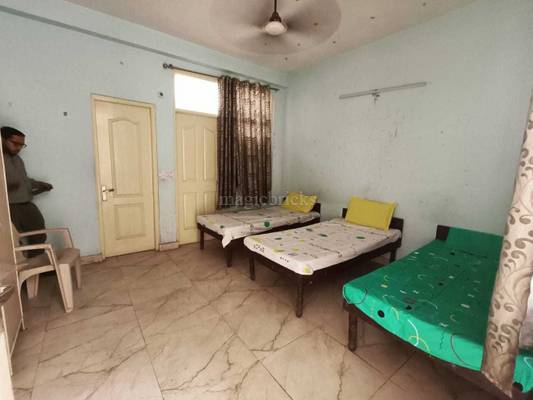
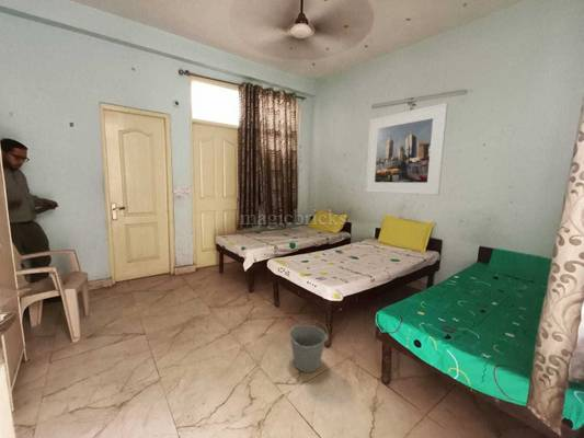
+ bucket (308, 345)
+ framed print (401, 153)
